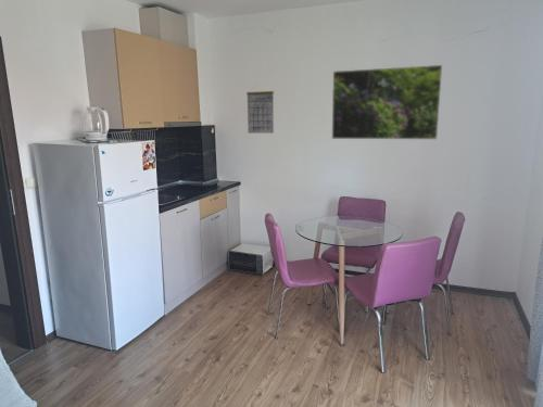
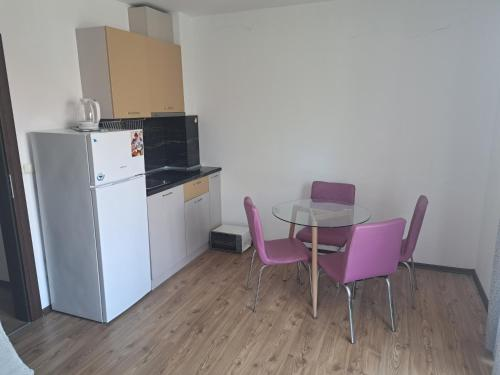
- calendar (260, 107)
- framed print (383, 104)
